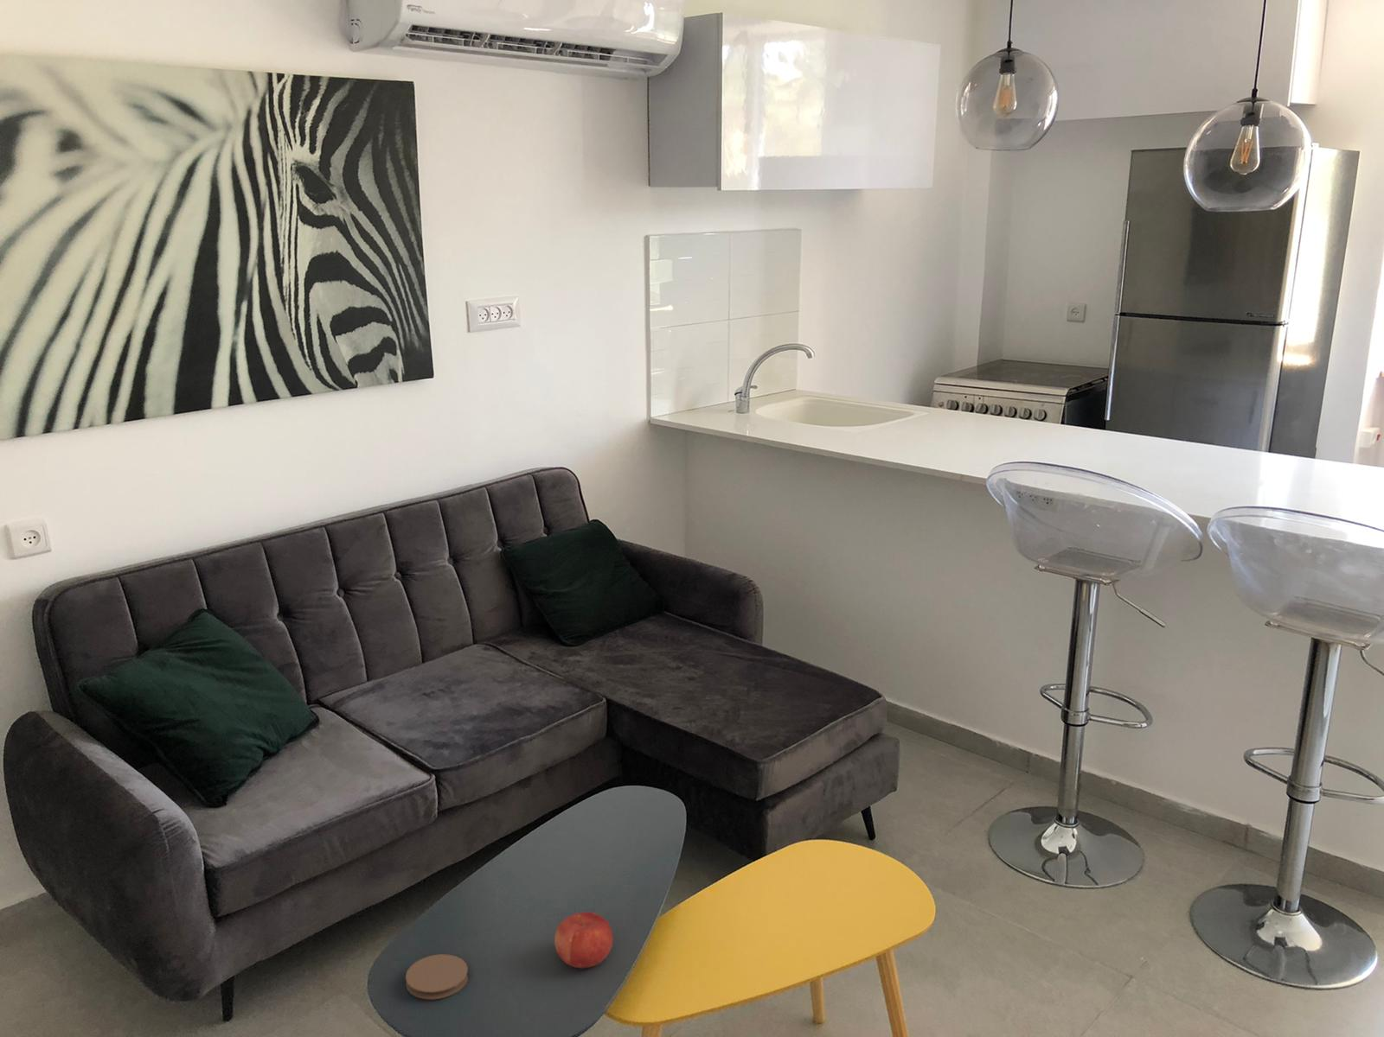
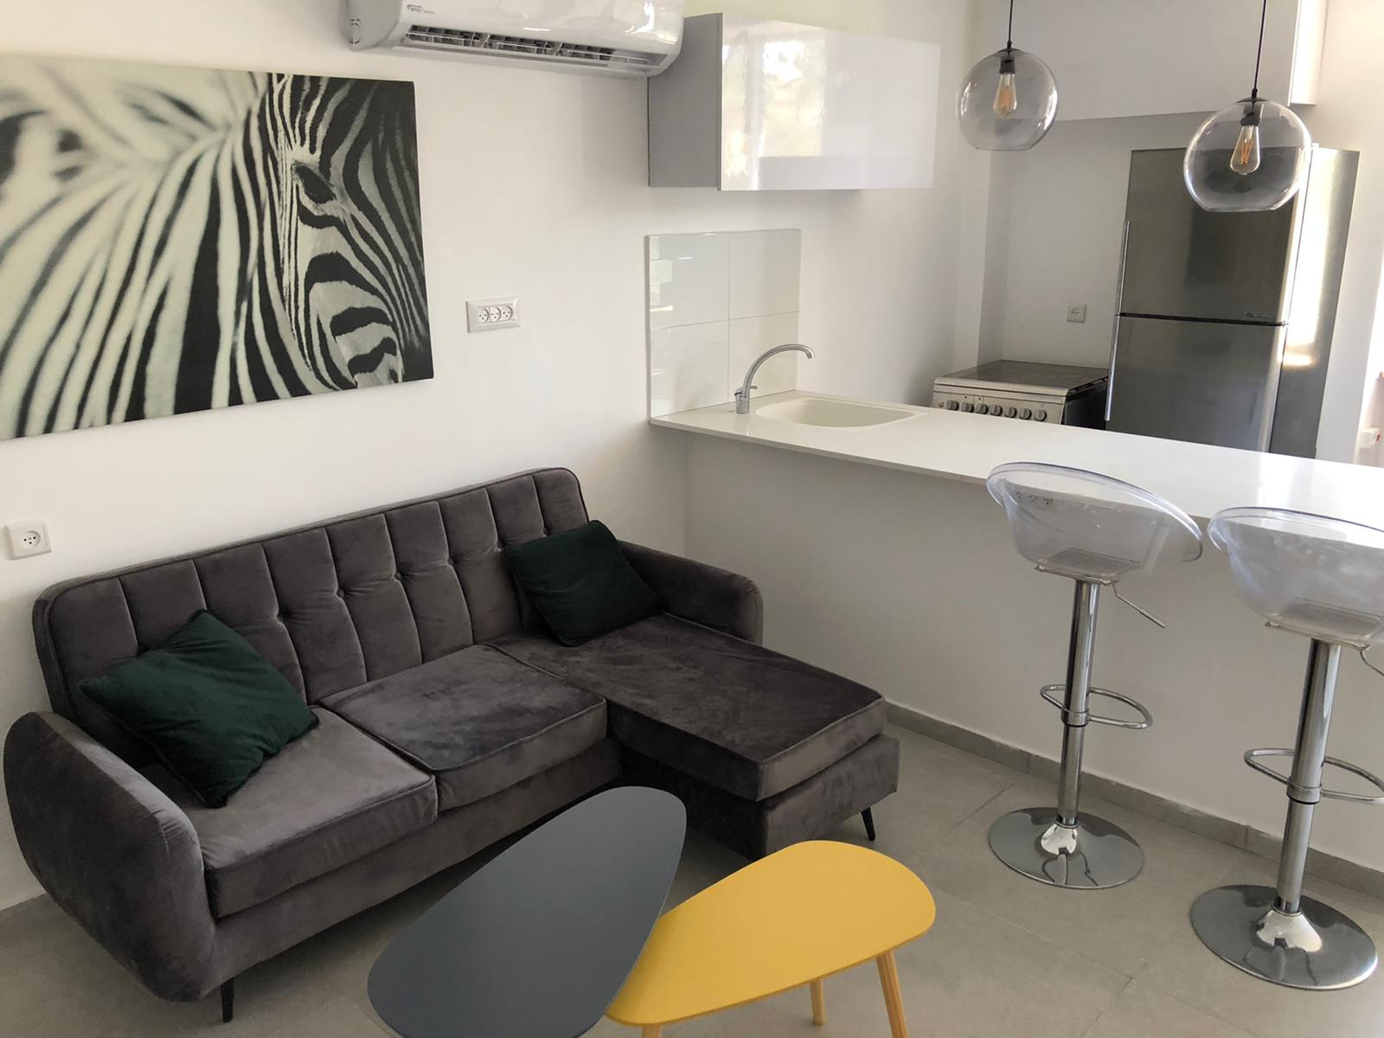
- coaster (437, 976)
- fruit (584, 938)
